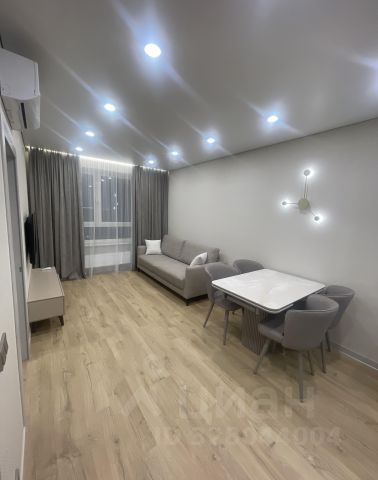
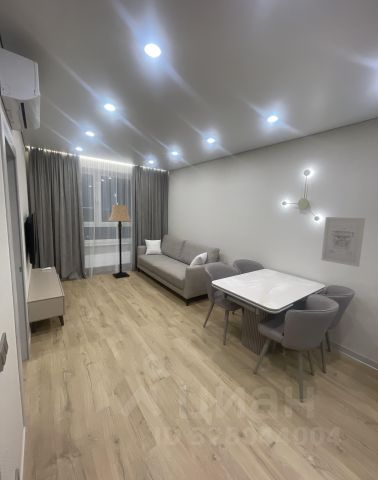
+ lamp (120, 241)
+ wall art (341, 240)
